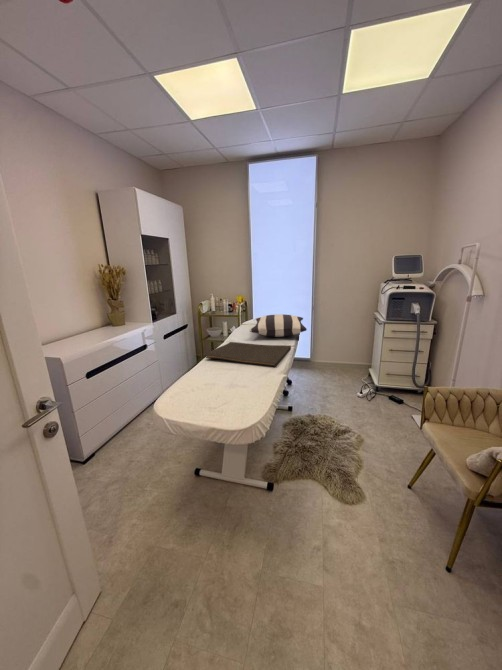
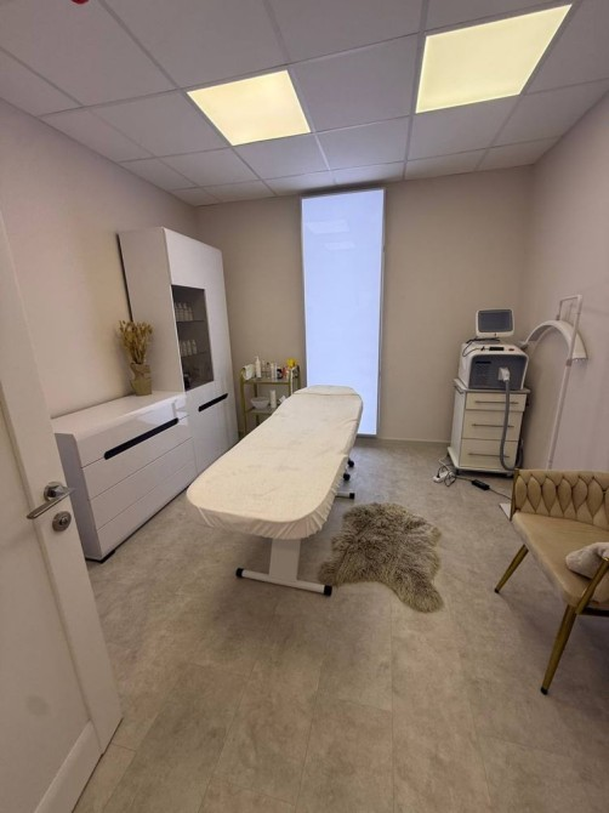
- hand towel (249, 352)
- pillow (278, 324)
